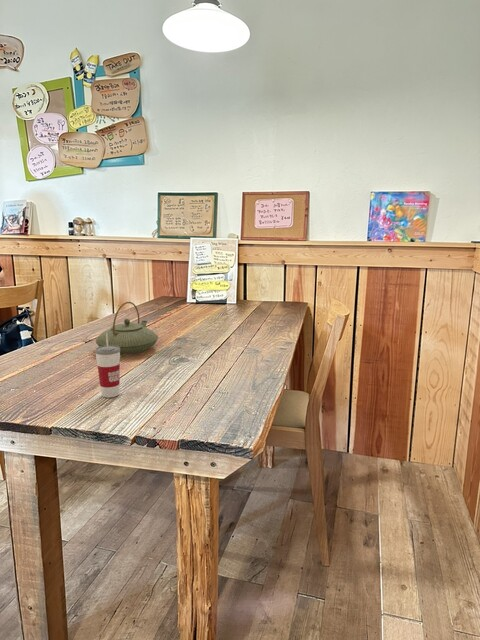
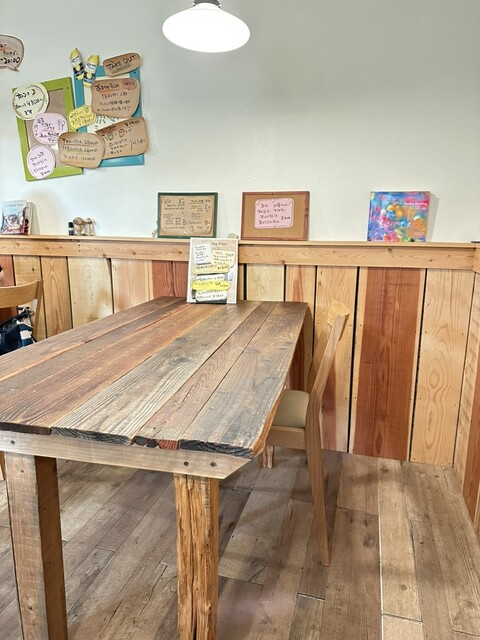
- teapot (129, 325)
- cup (108, 363)
